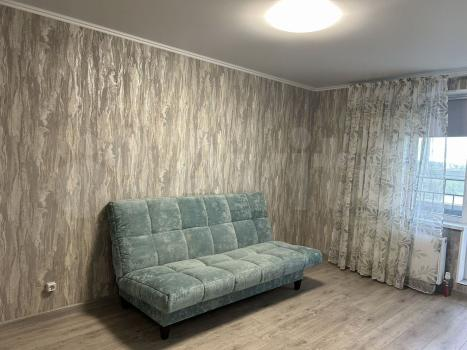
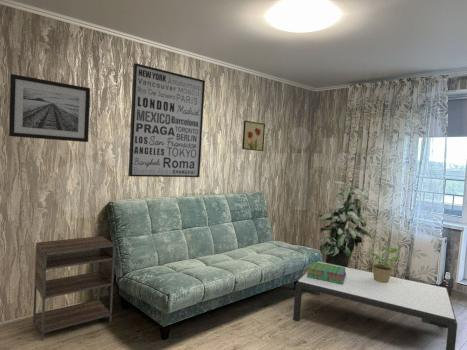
+ indoor plant (340, 229)
+ stack of books (326, 271)
+ wall art (253, 136)
+ wall art (169, 125)
+ potted plant (384, 264)
+ wall art (52, 110)
+ nightstand (74, 282)
+ coffee table (371, 303)
